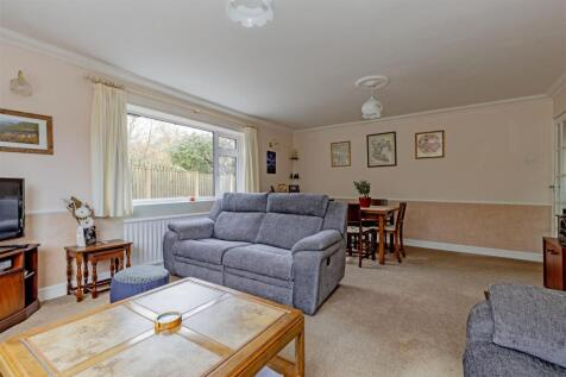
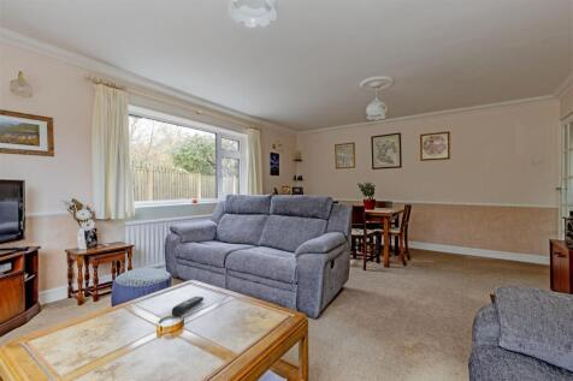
+ remote control (188, 304)
